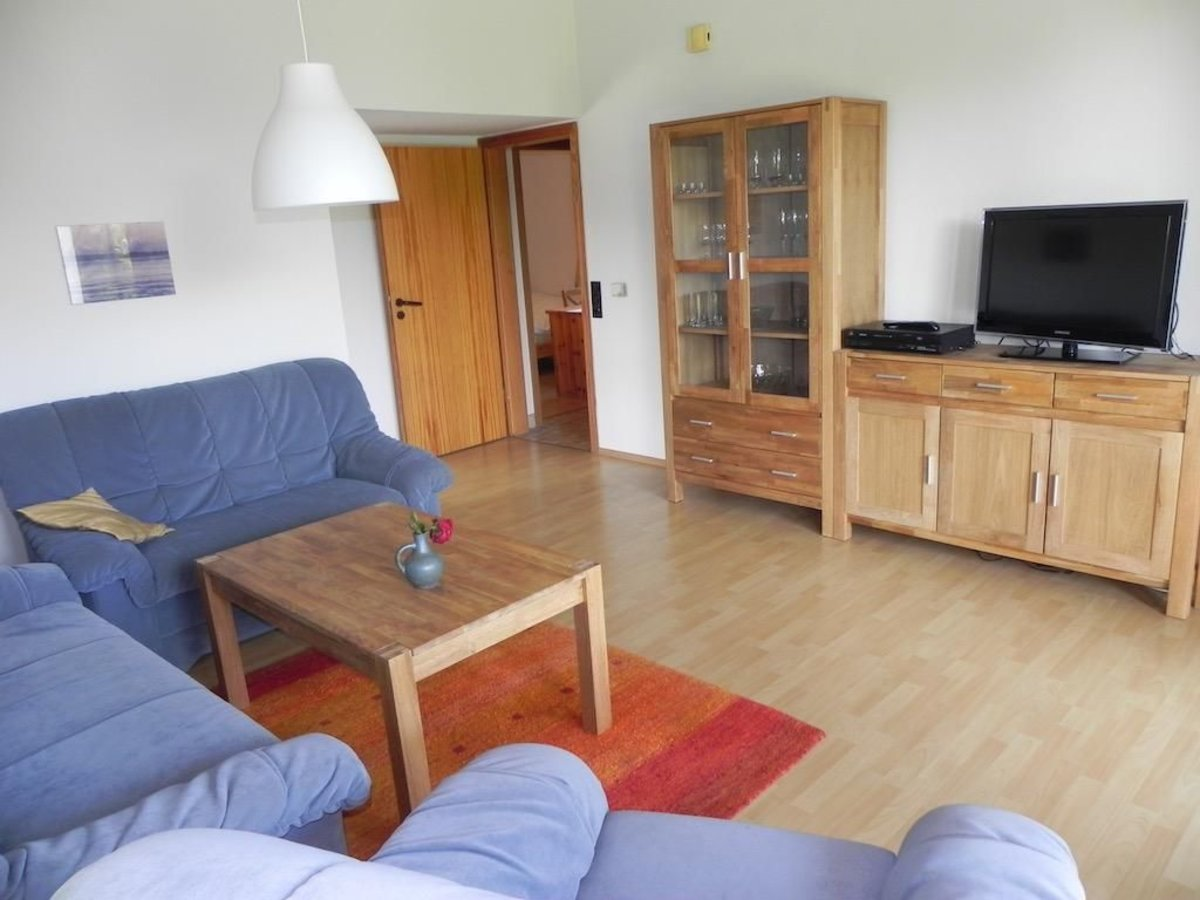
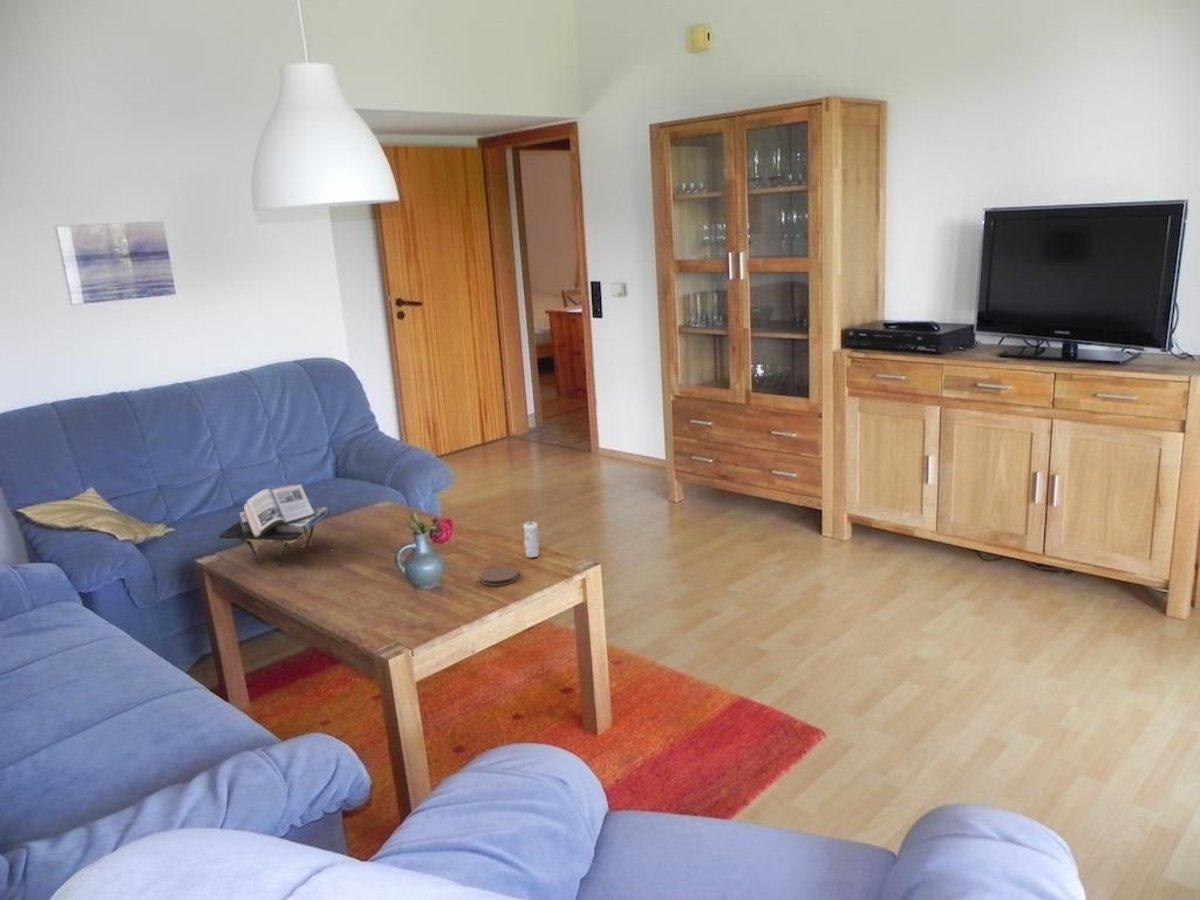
+ coaster (499, 576)
+ magazine (282, 523)
+ candle (530, 536)
